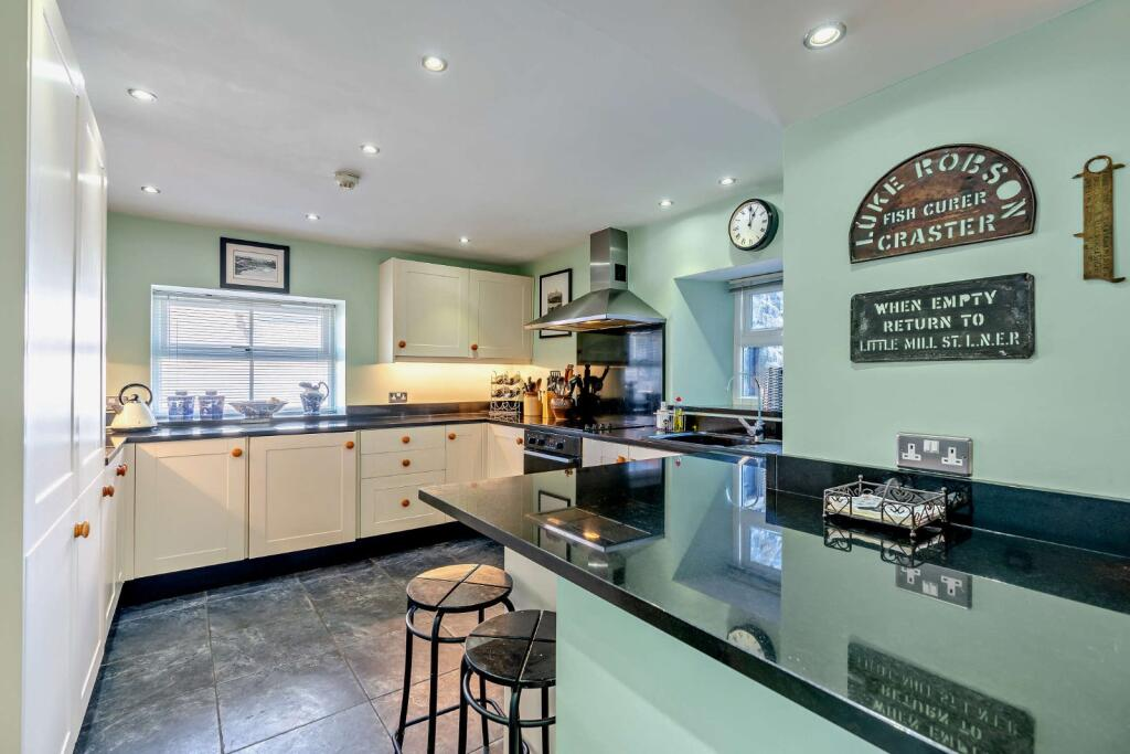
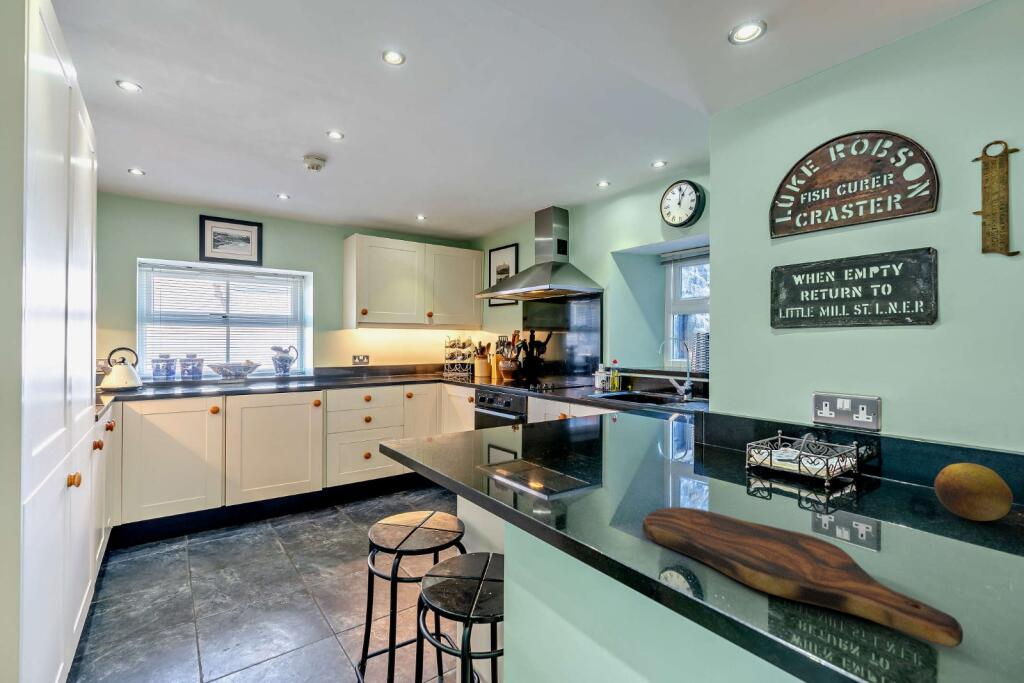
+ cutting board (774, 556)
+ fruit (971, 490)
